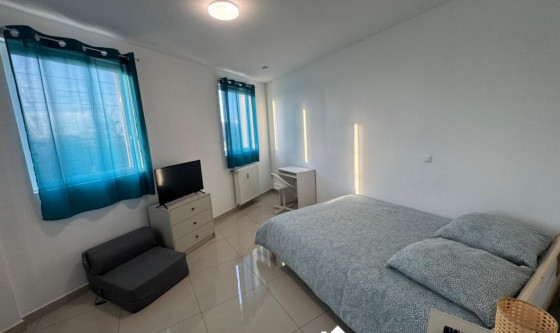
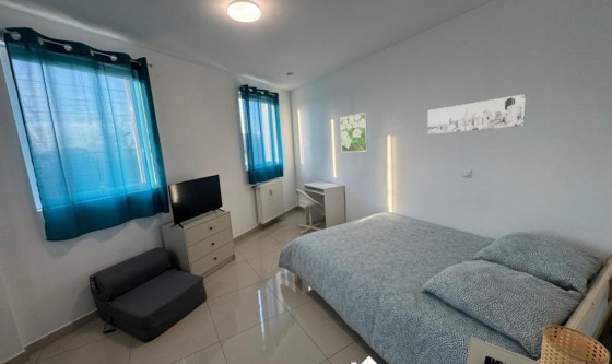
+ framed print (353, 133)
+ wall art (470, 117)
